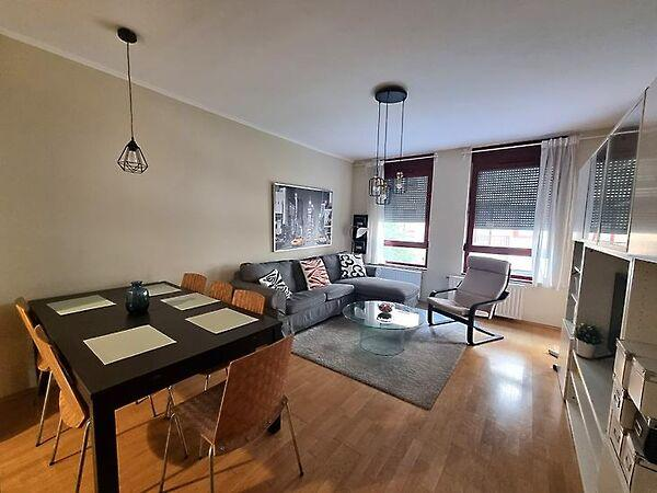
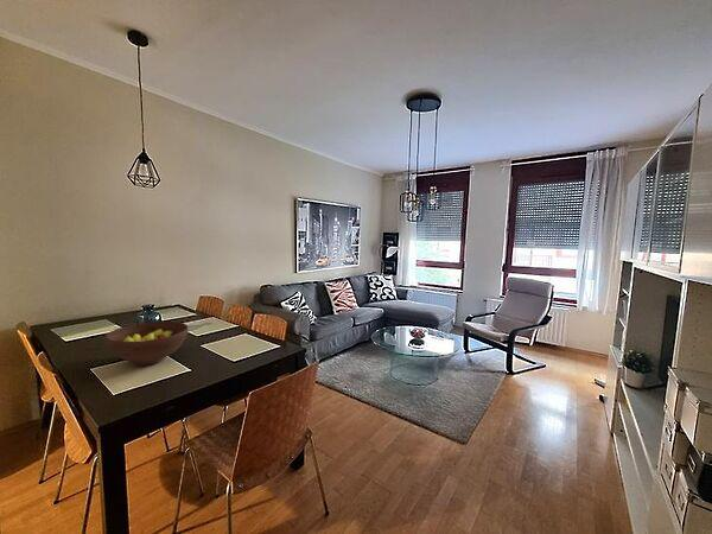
+ fruit bowl (150, 345)
